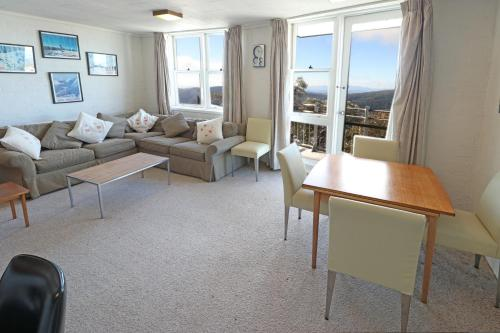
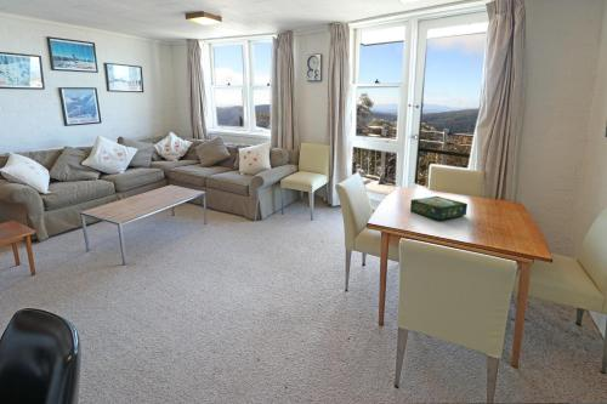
+ board game (437, 206)
